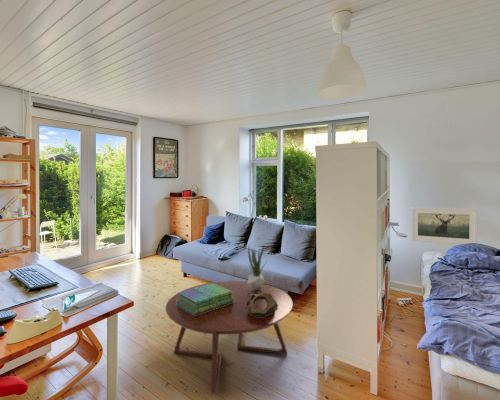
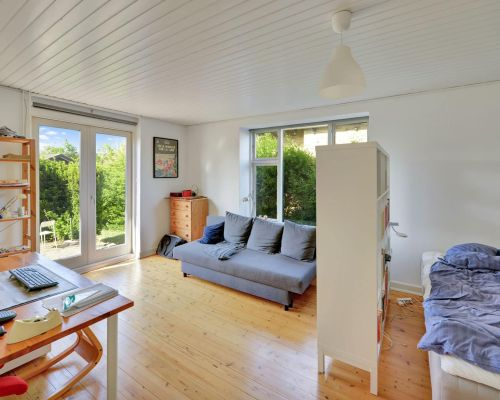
- coffee table (230, 326)
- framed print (442, 225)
- decorative bowl (258, 299)
- potted plant (255, 266)
- stack of books (205, 297)
